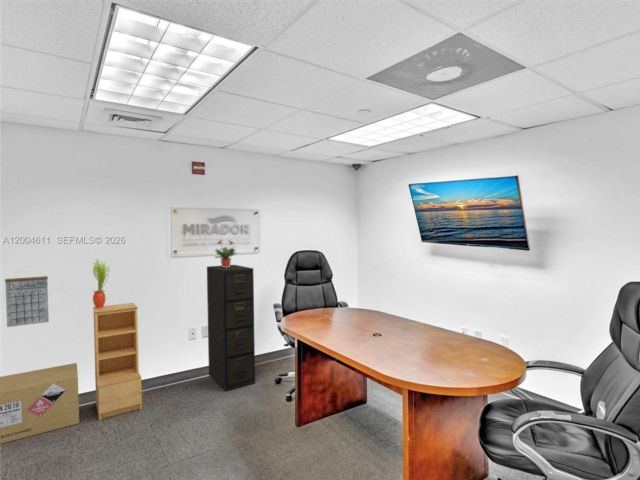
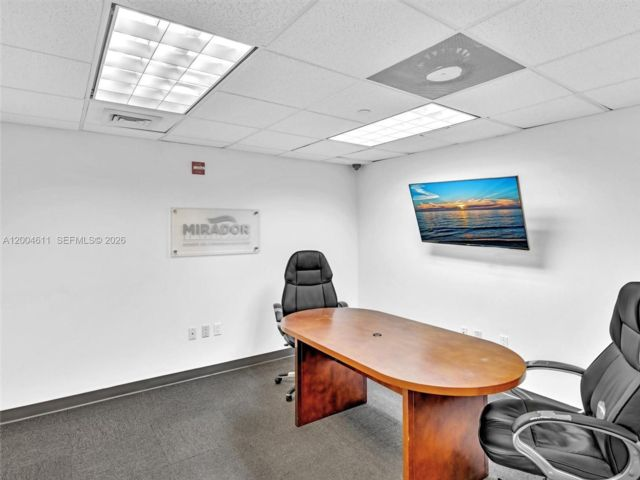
- potted plant (101, 283)
- filing cabinet (231, 323)
- cardboard box (36, 400)
- bookshelf (117, 357)
- potted plant (225, 253)
- calendar (27, 295)
